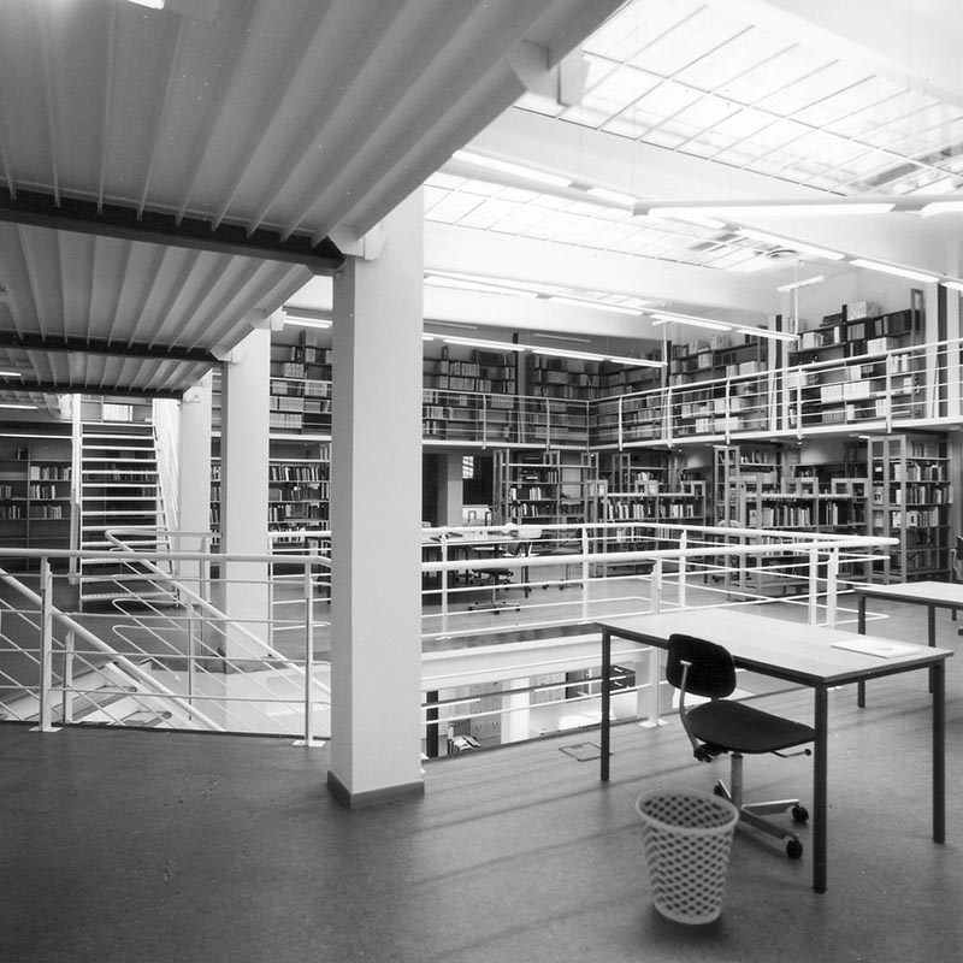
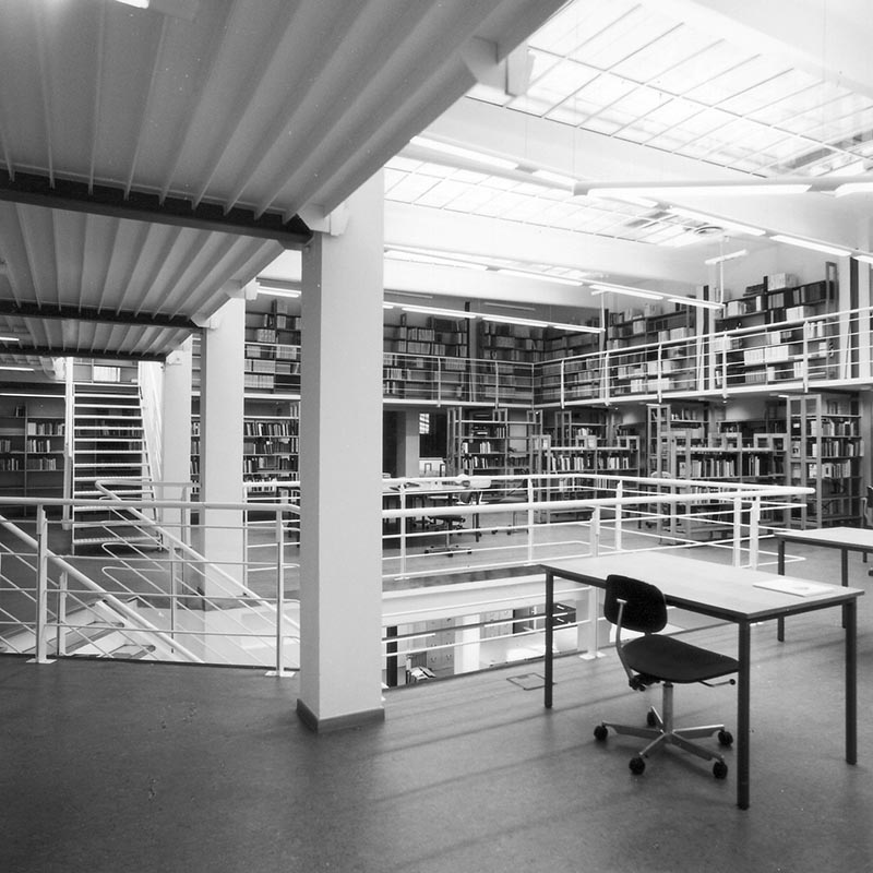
- wastebasket (686, 856)
